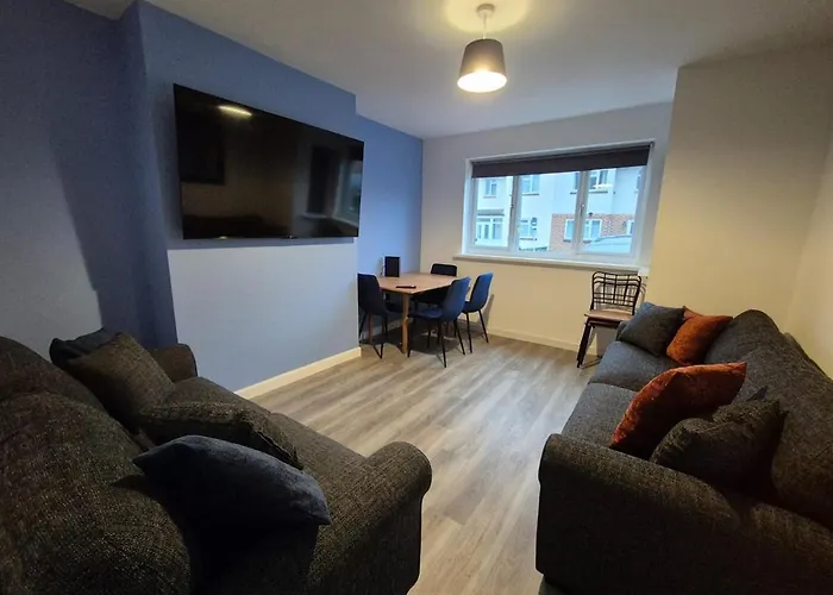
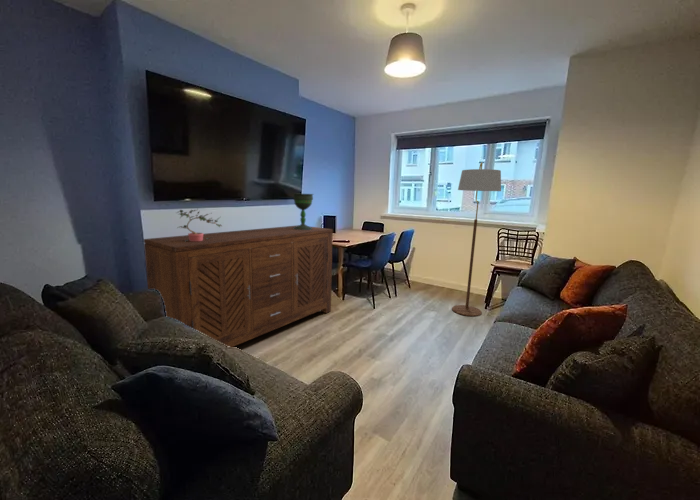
+ floor lamp (473, 239)
+ sideboard (256, 283)
+ potted plant (200, 219)
+ chalice (303, 211)
